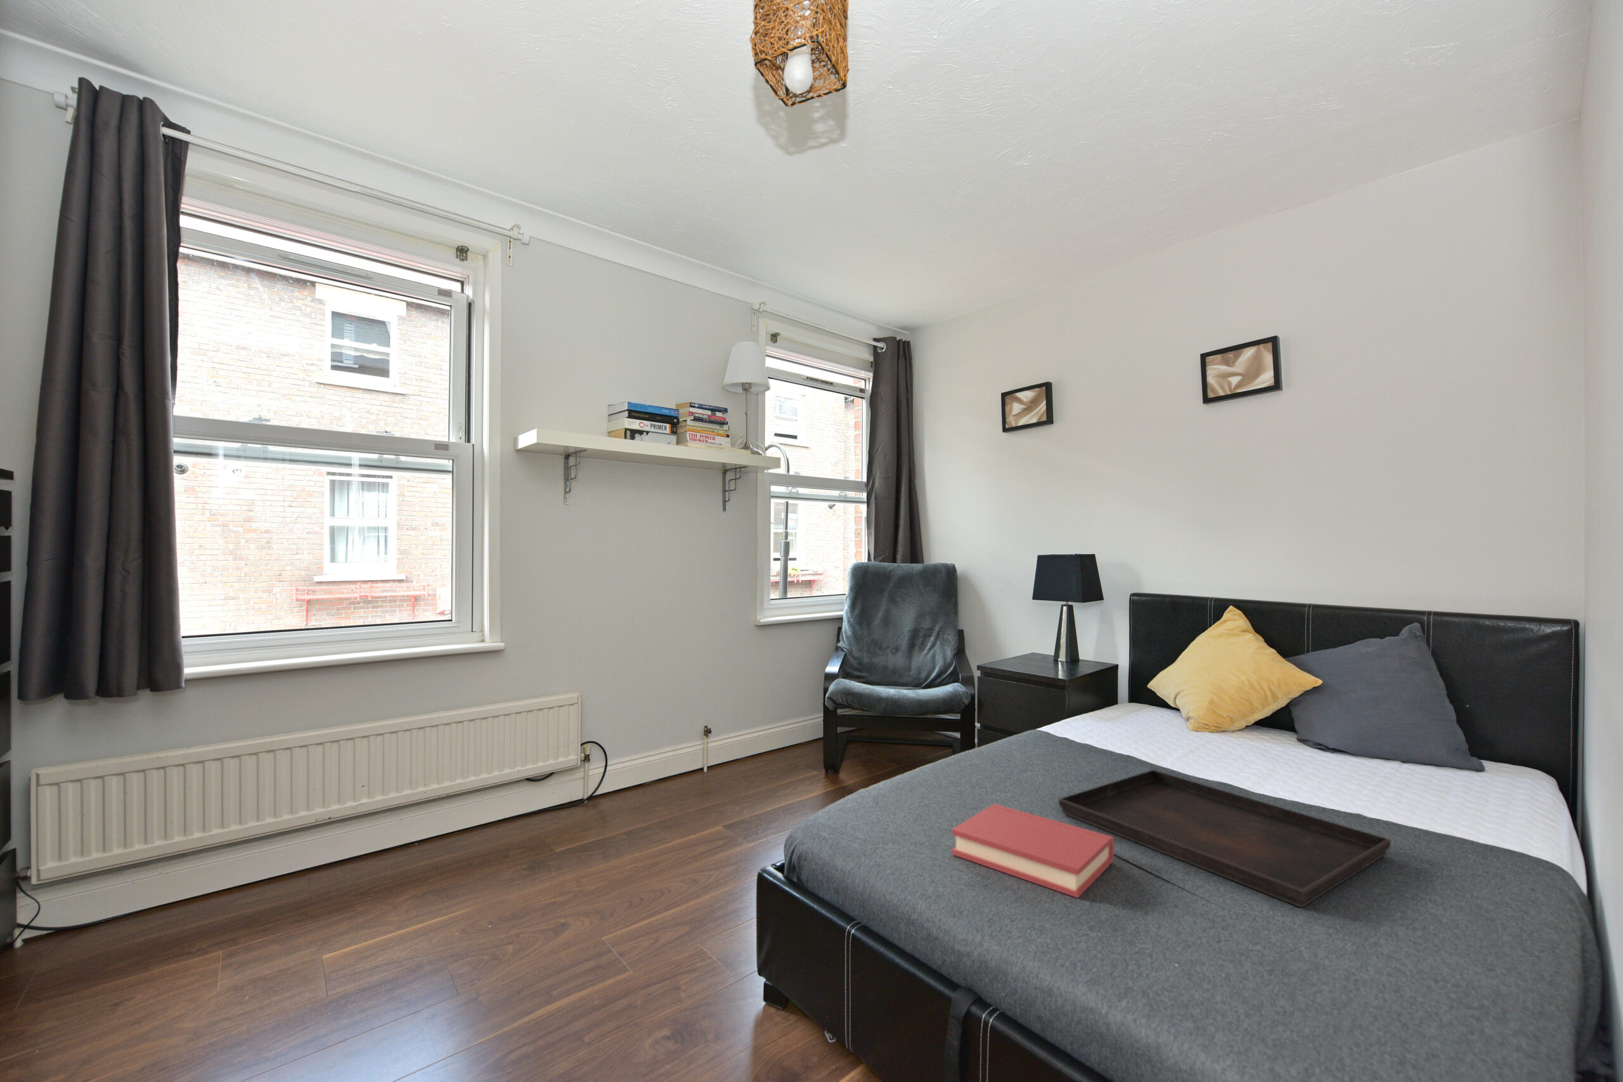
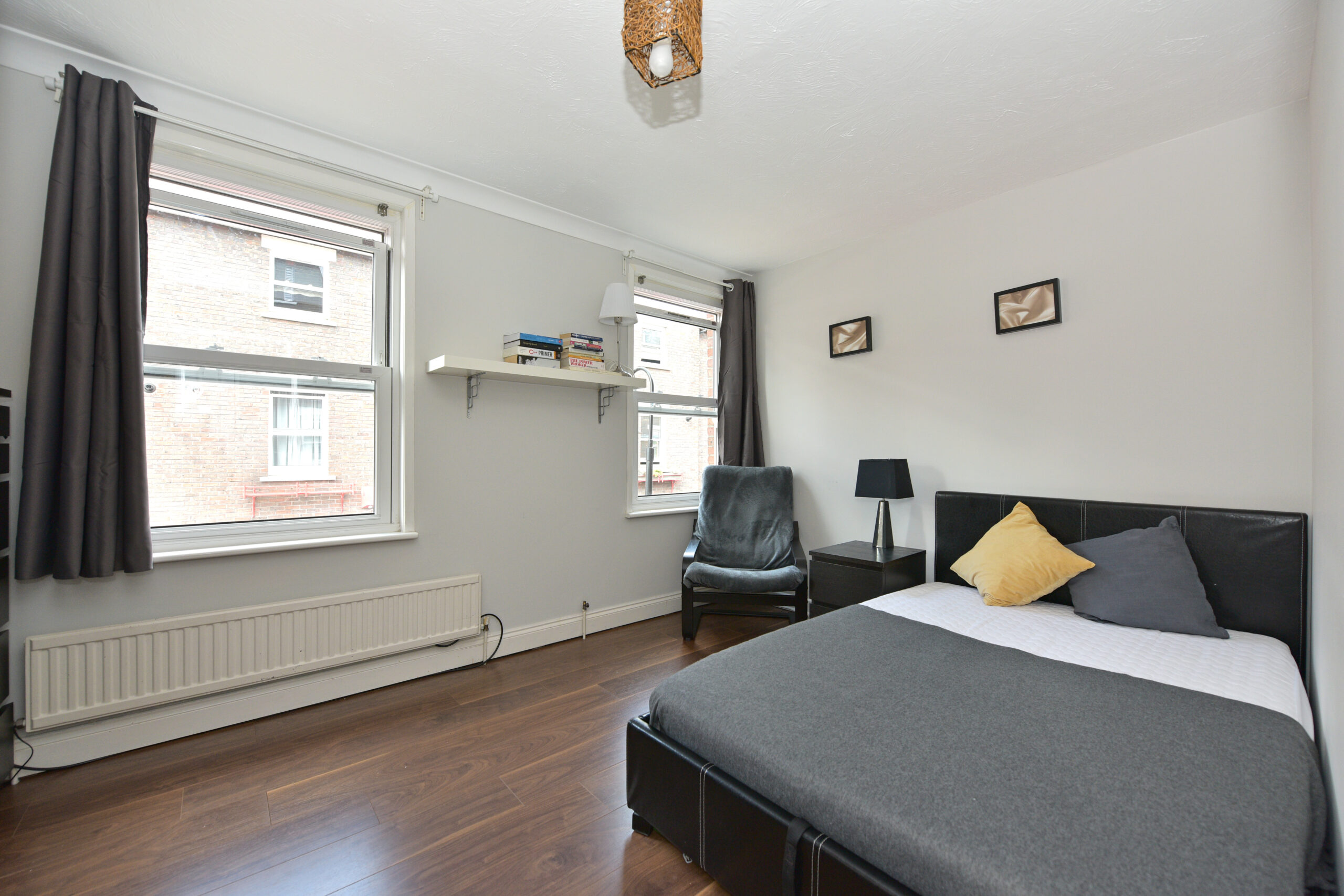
- hardback book (1031, 845)
- serving tray (1212, 825)
